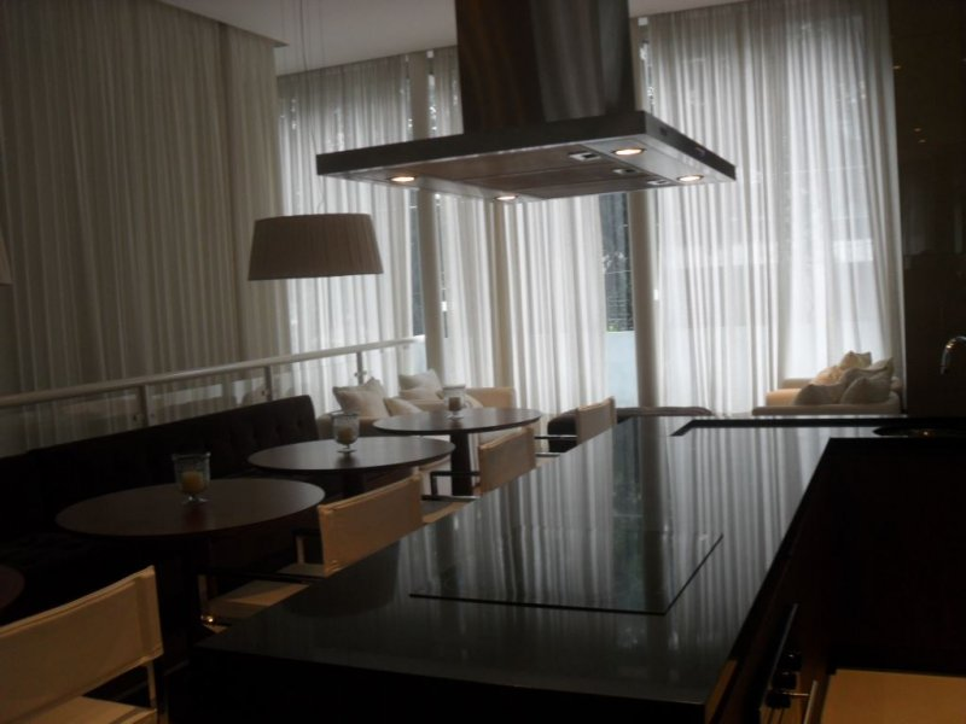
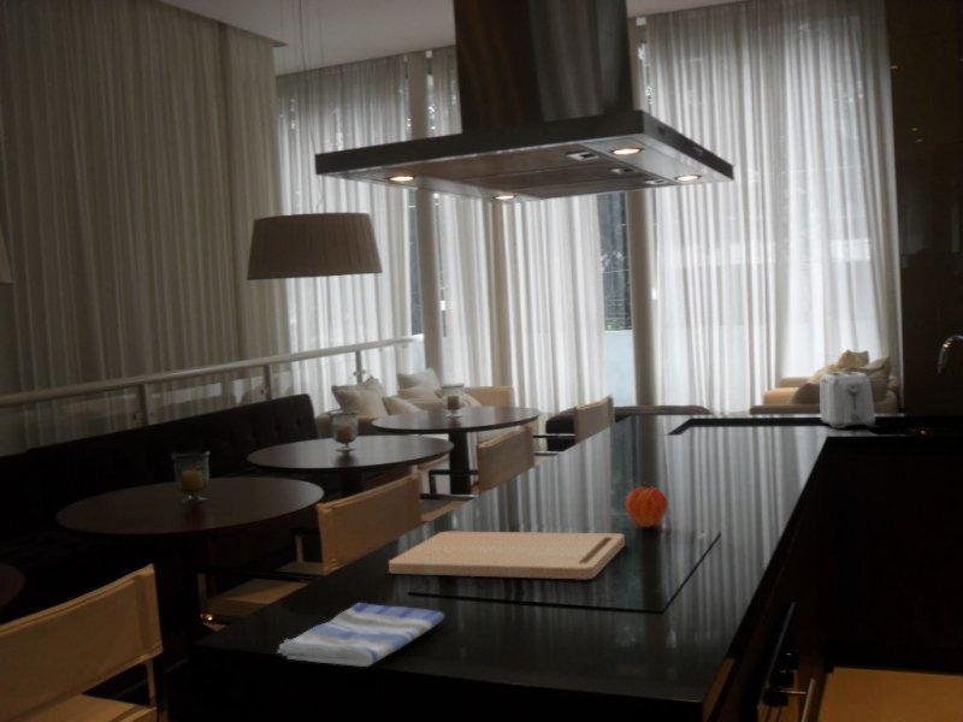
+ toaster (845, 398)
+ dish towel (364, 631)
+ fruit (646, 503)
+ cutting board (509, 552)
